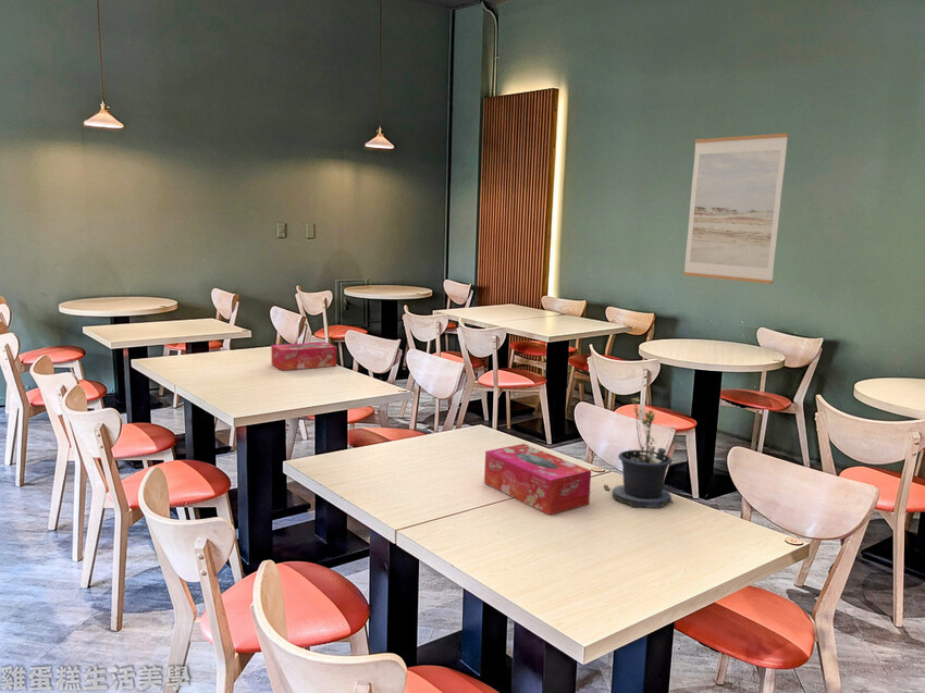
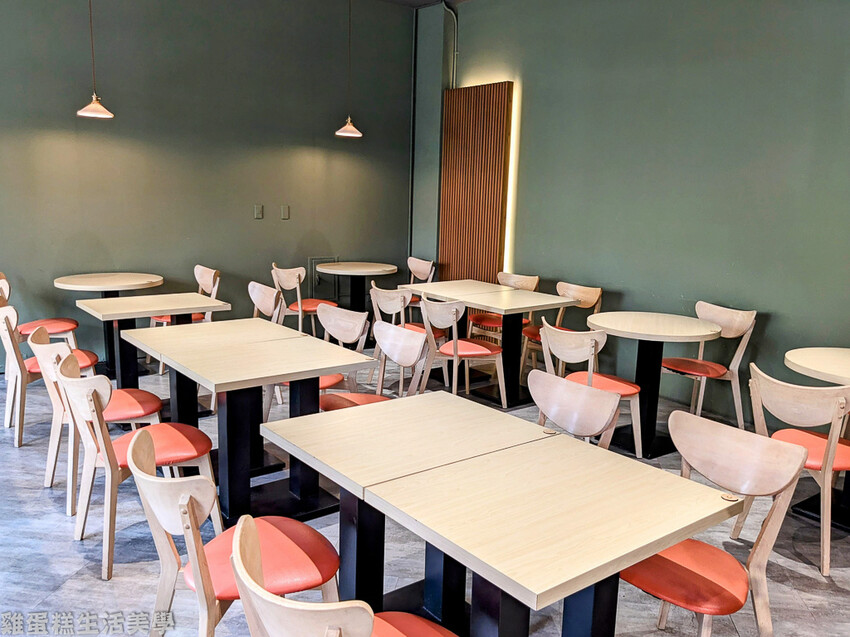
- tissue box (535, 477)
- wall art (732, 209)
- potted plant (643, 447)
- tissue box (304, 355)
